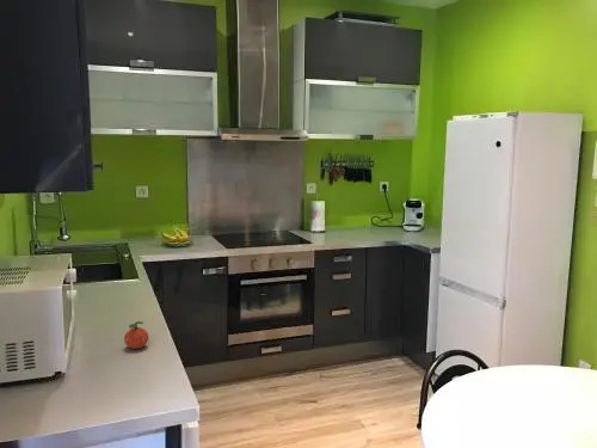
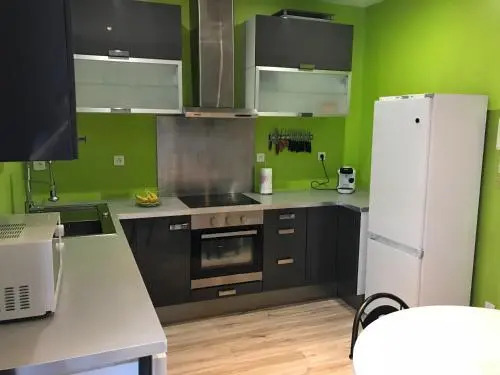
- apple (136, 335)
